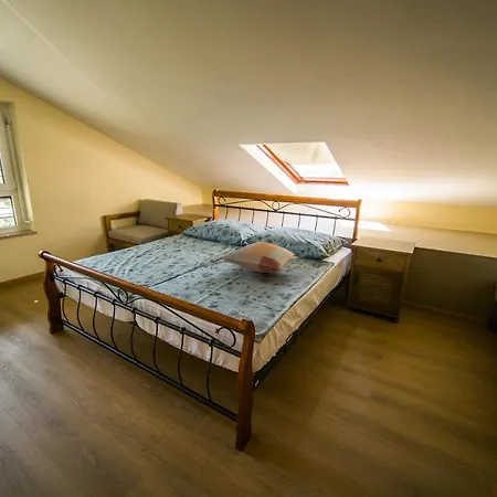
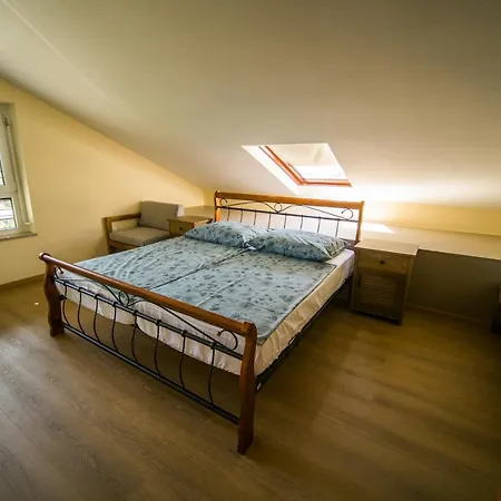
- decorative pillow (265, 256)
